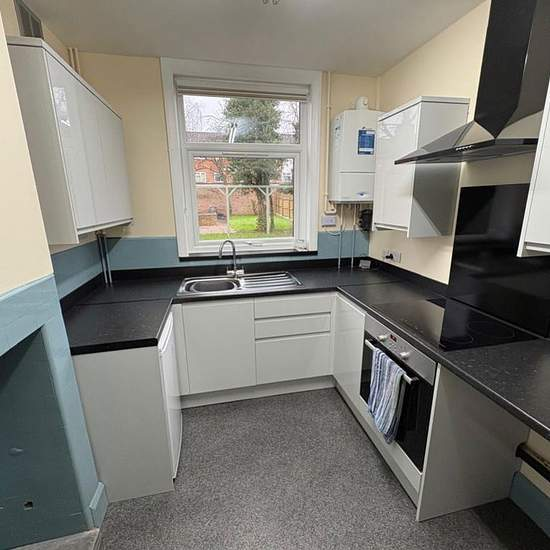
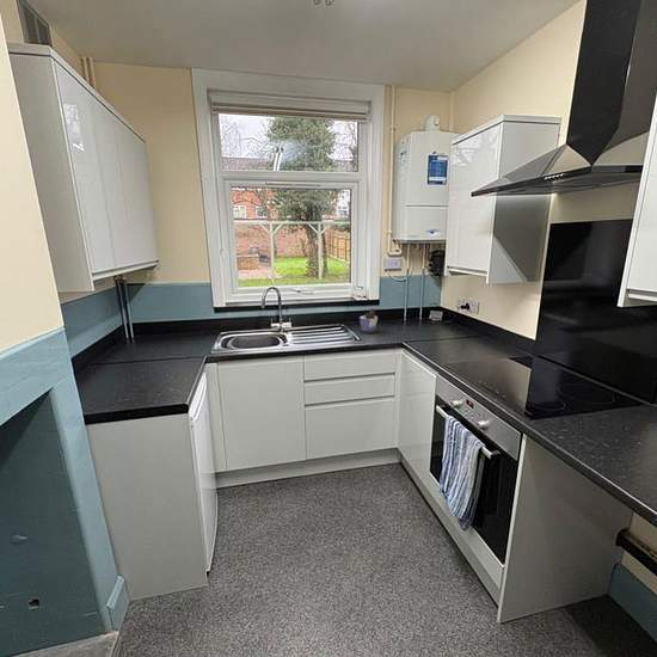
+ cup (368, 320)
